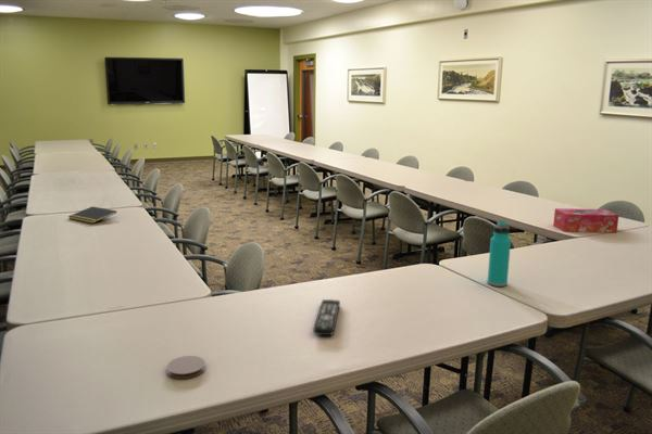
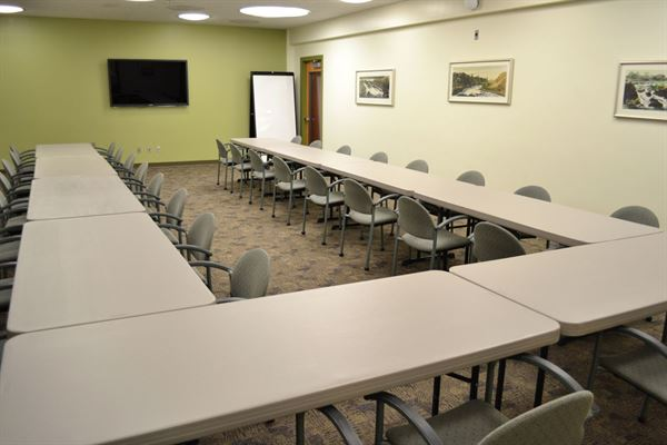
- tissue box (585, 219)
- water bottle (499, 253)
- remote control (327, 316)
- coaster (186, 367)
- notepad (92, 214)
